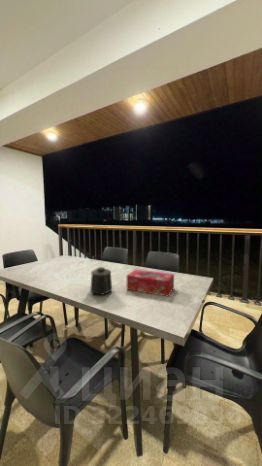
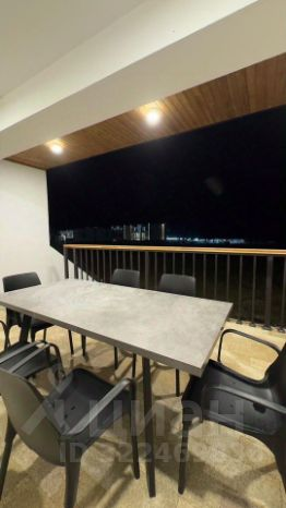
- tissue box (150, 281)
- mug (99, 279)
